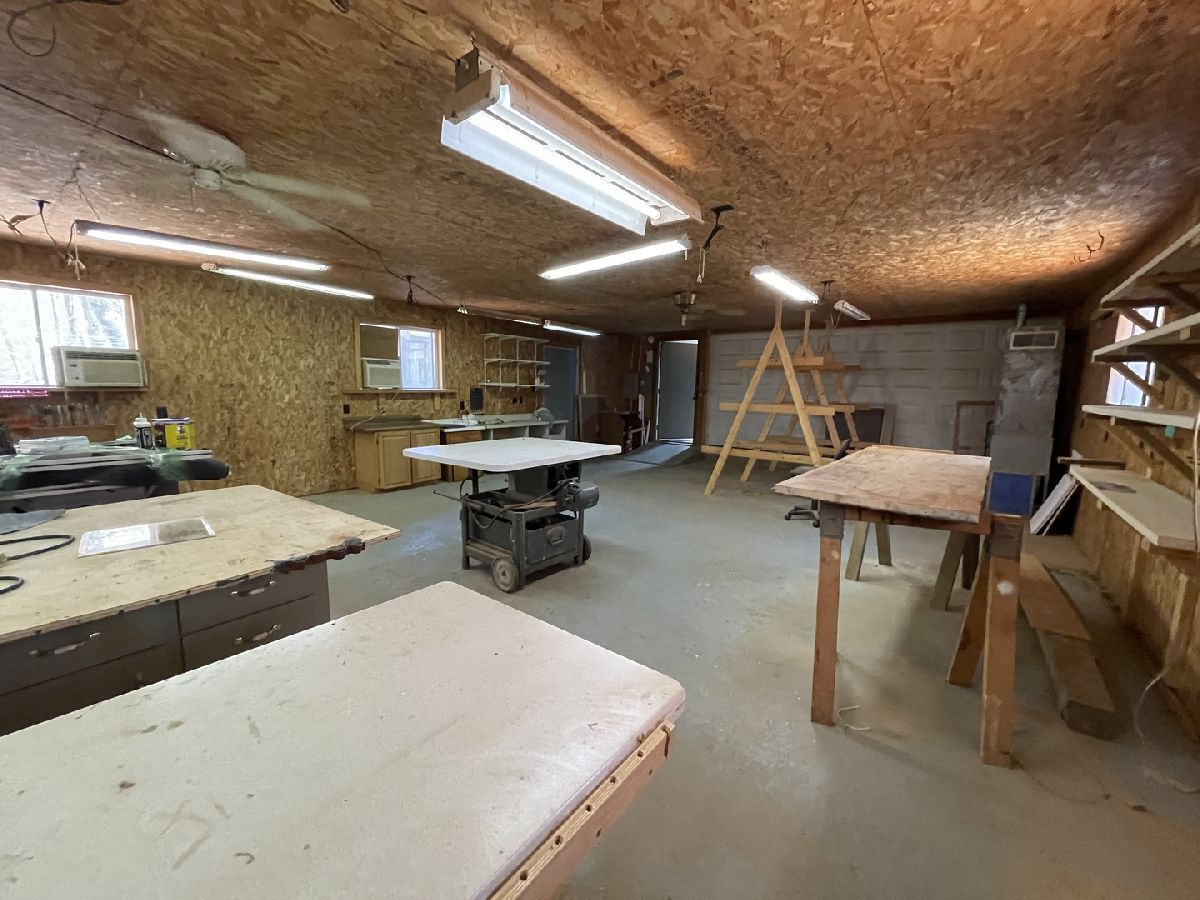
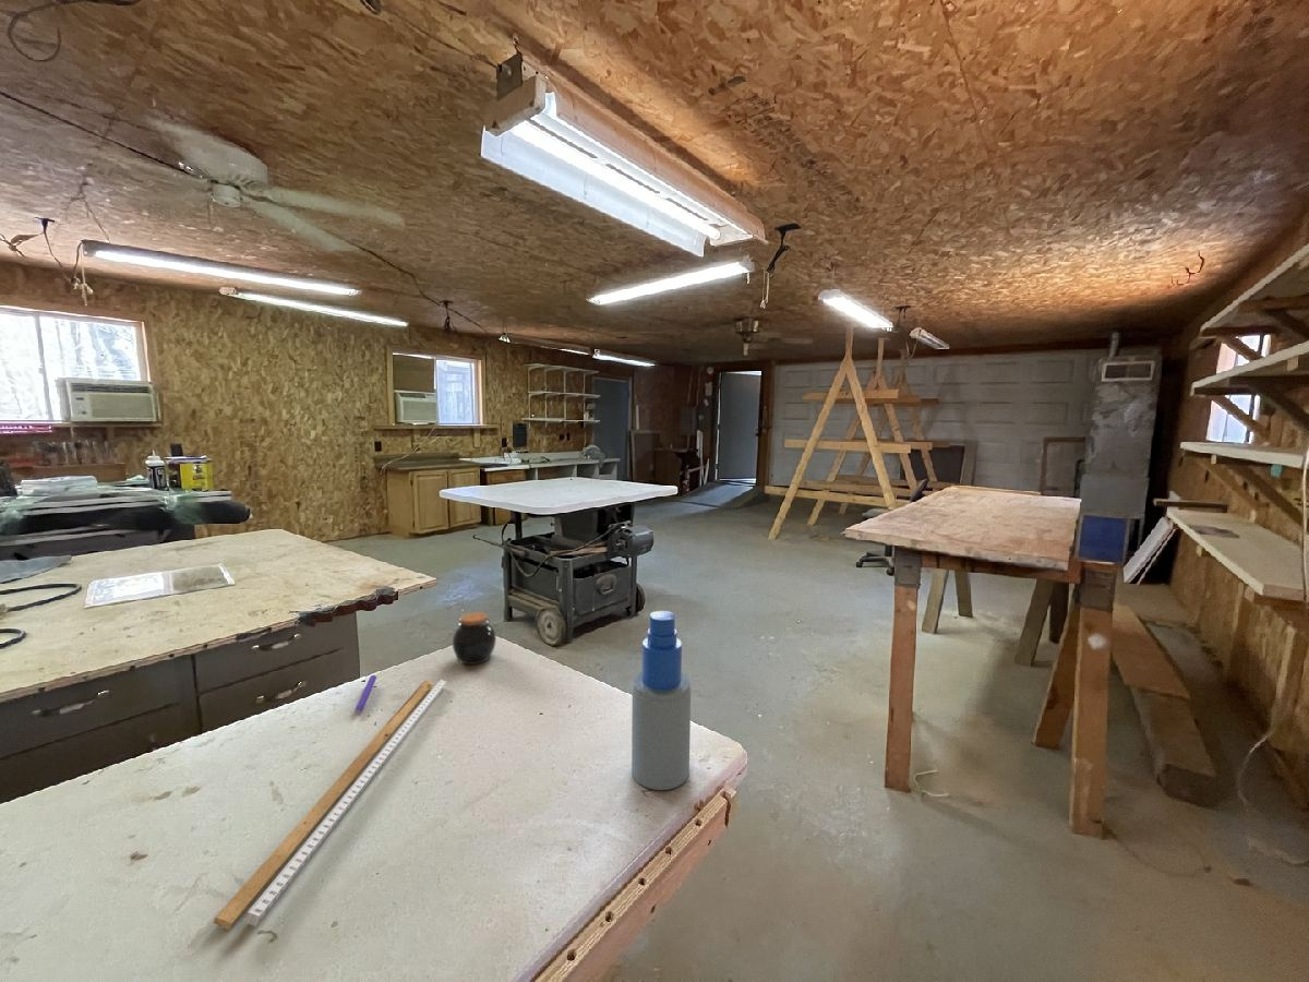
+ jar (473, 637)
+ pen (365, 694)
+ spray bottle (661, 693)
+ tape measure (367, 763)
